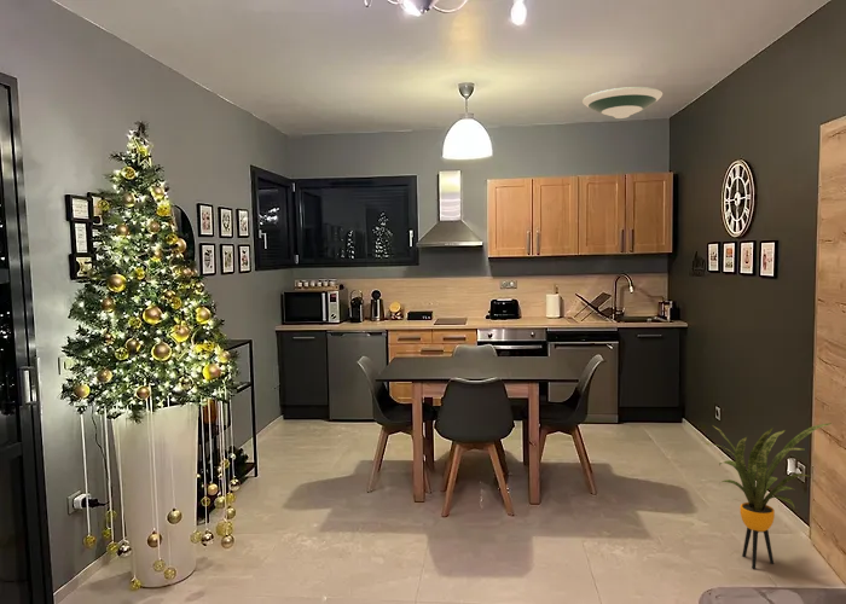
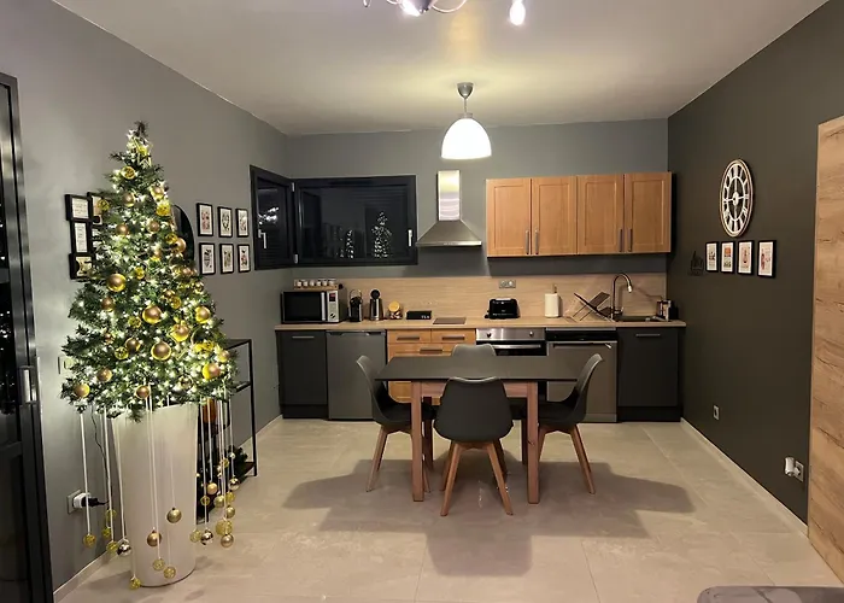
- house plant (765, 493)
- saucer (621, 106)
